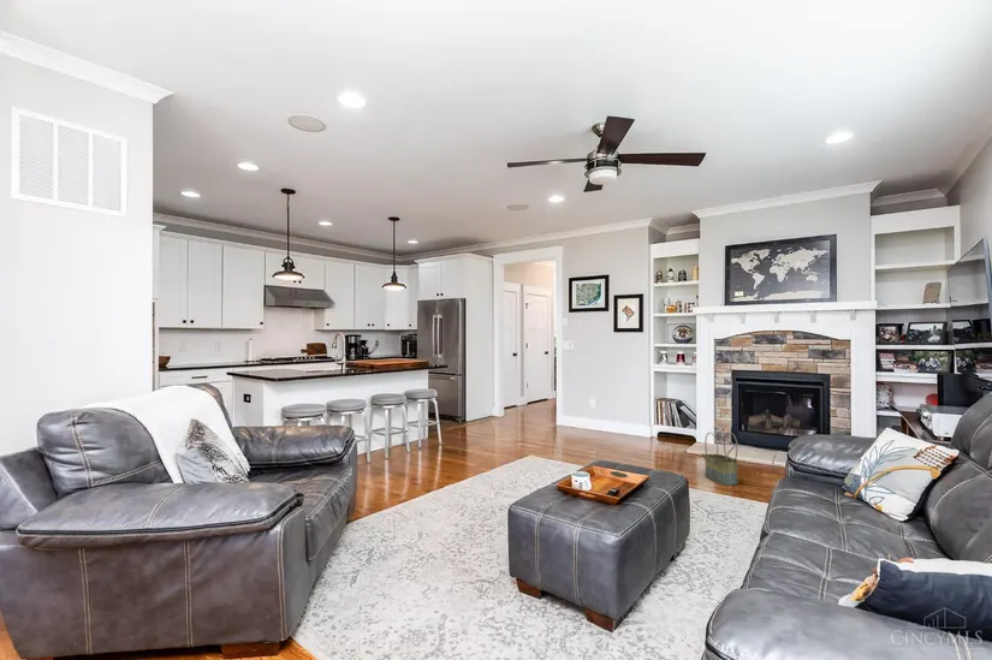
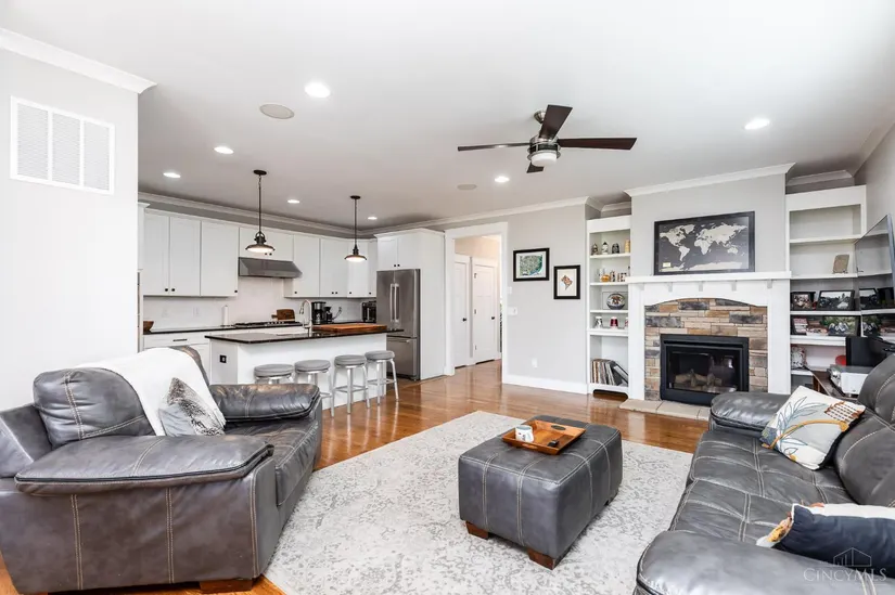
- basket (720, 456)
